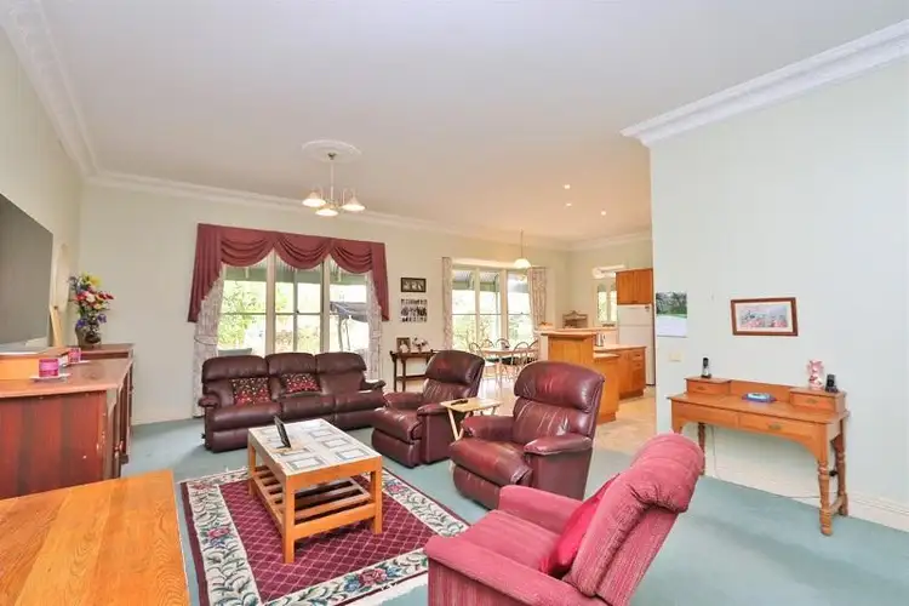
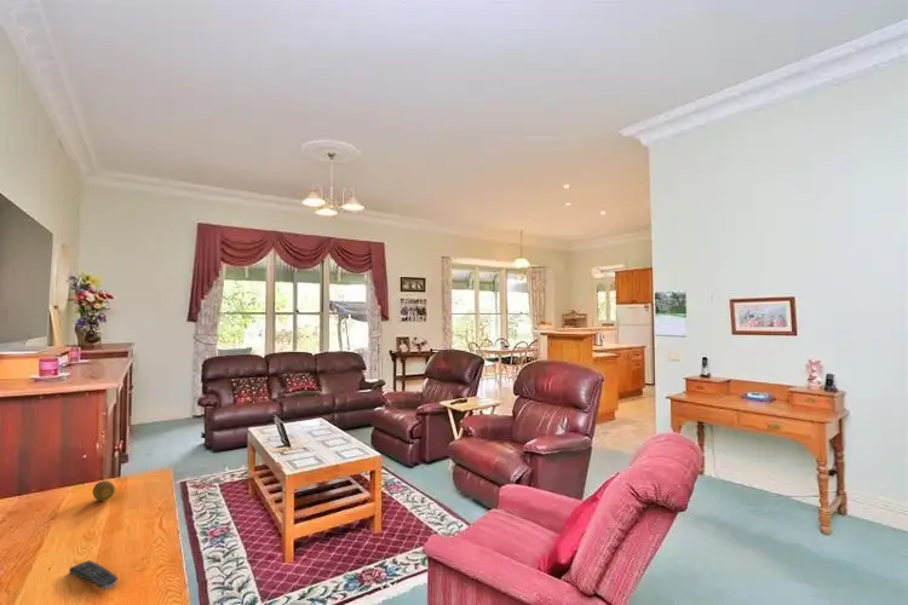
+ remote control (94, 574)
+ fruit (103, 490)
